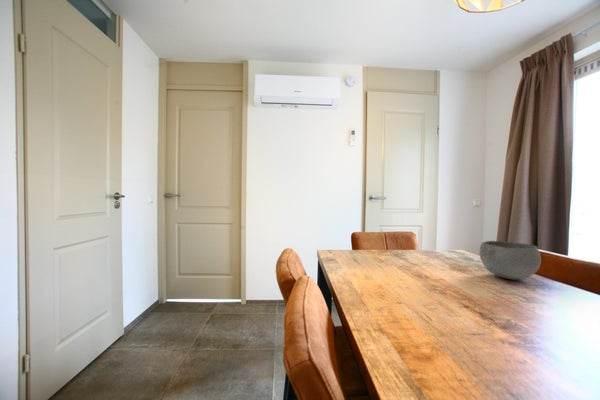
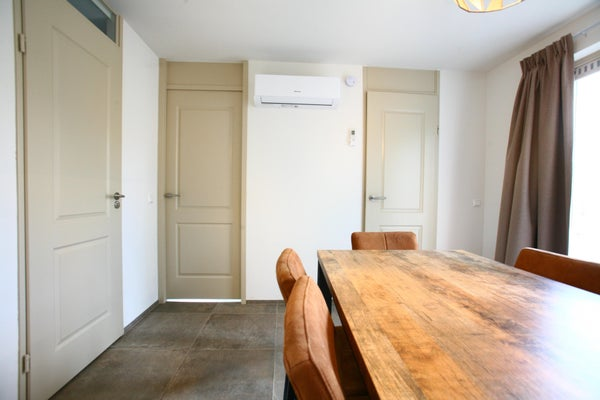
- bowl (508, 260)
